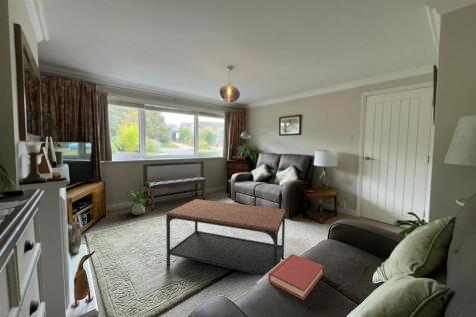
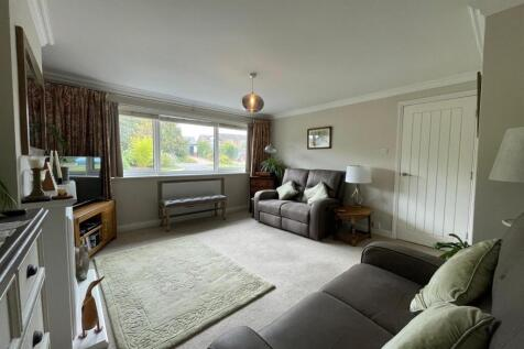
- house plant (138, 199)
- coffee table (227, 236)
- hardback book (296, 273)
